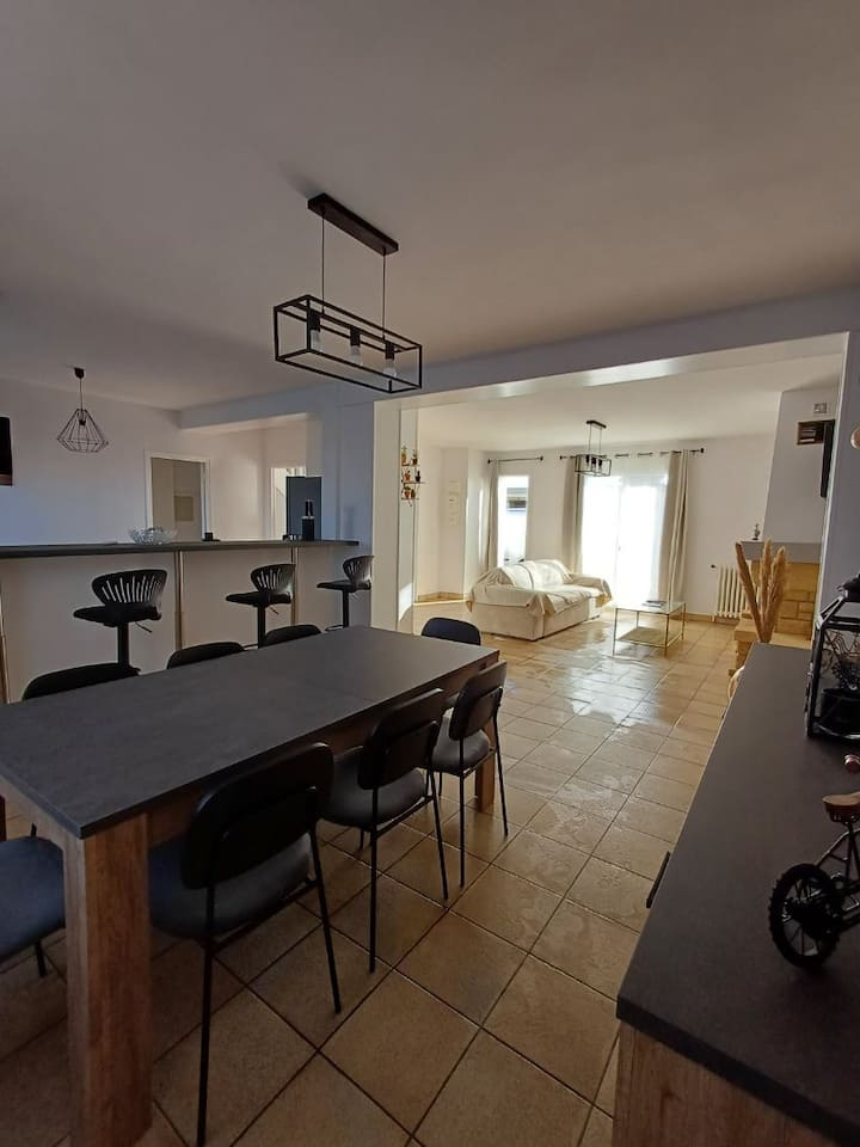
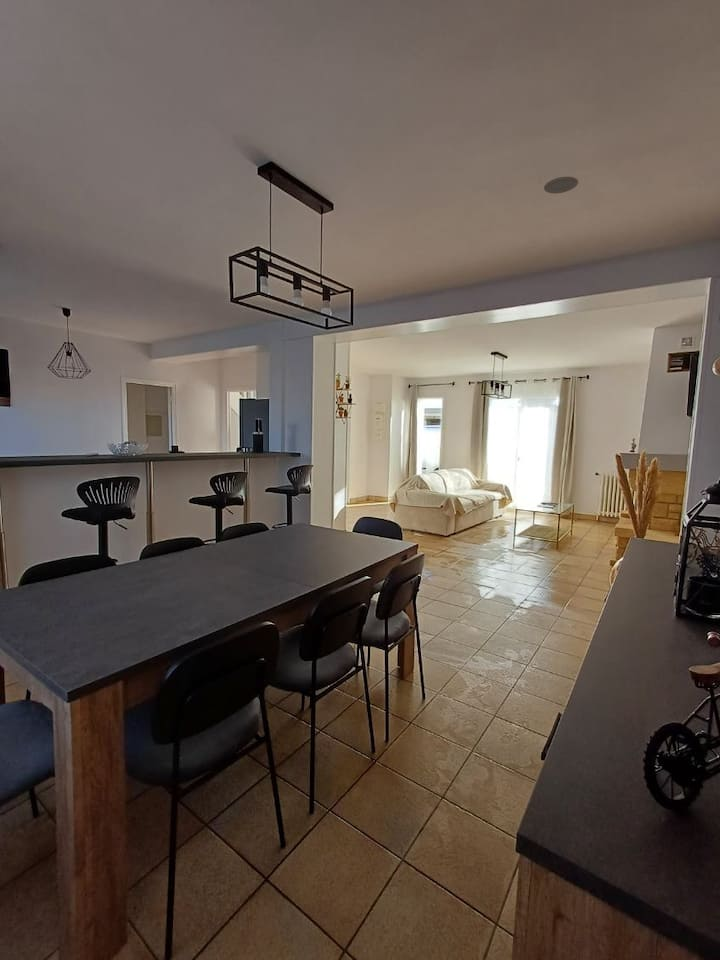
+ recessed light (561, 183)
